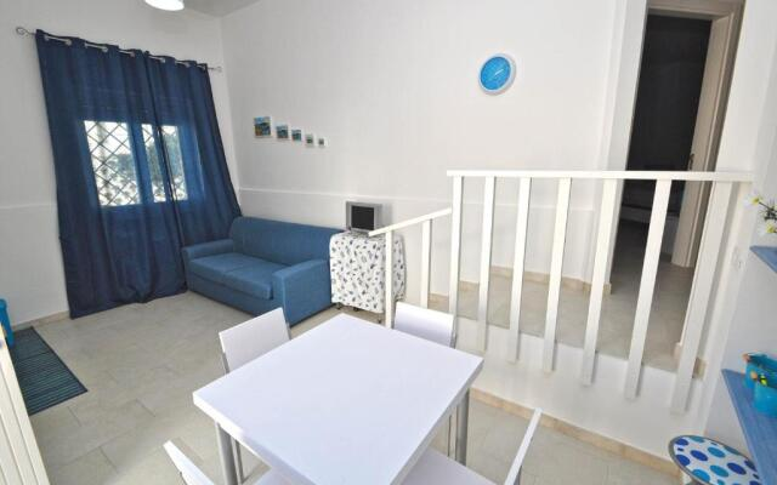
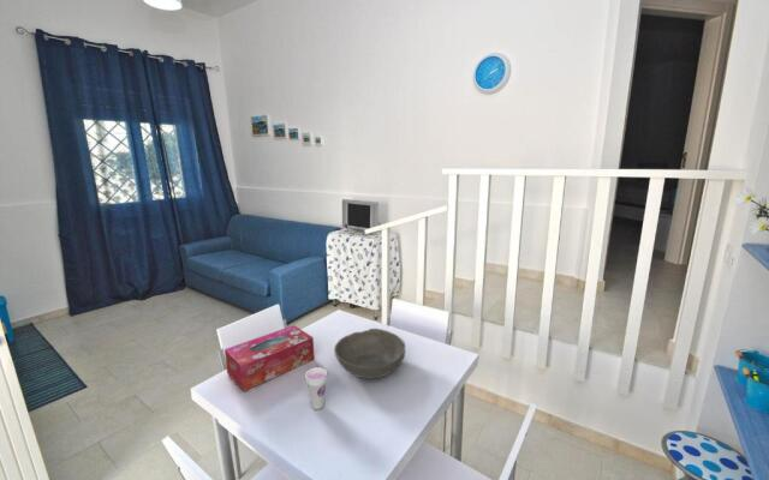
+ cup (316, 389)
+ tissue box (270, 354)
+ bowl (370, 355)
